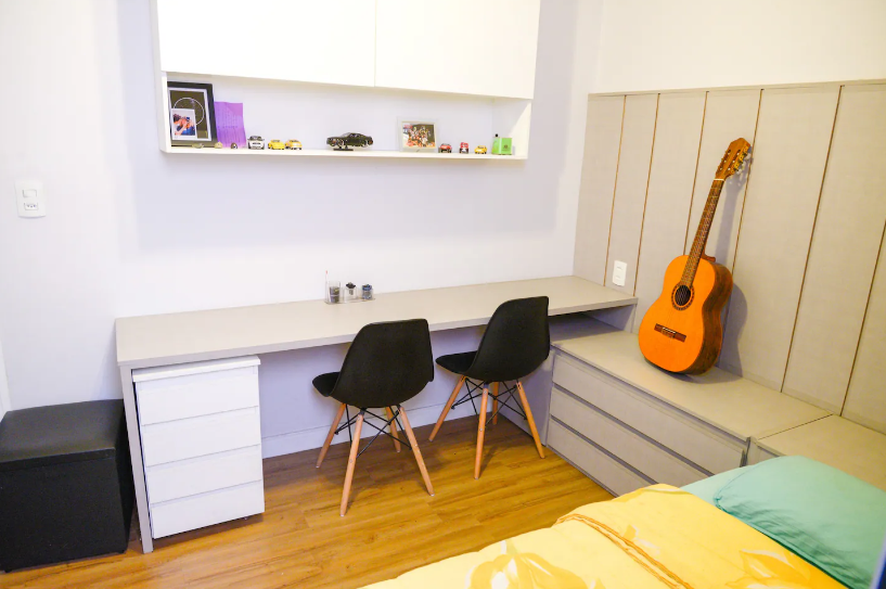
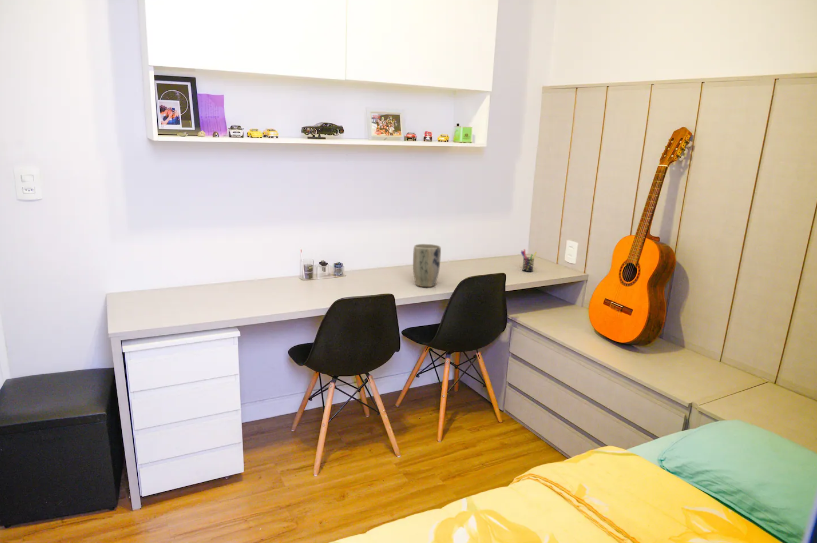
+ pen holder (528, 260)
+ plant pot (426, 265)
